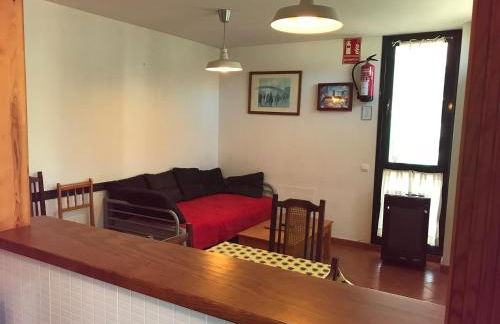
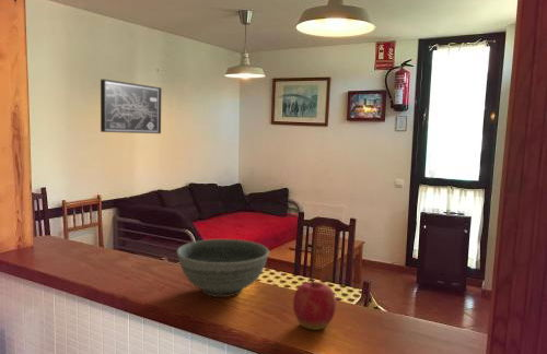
+ bowl (222, 270)
+ apple (314, 299)
+ wall art (132, 108)
